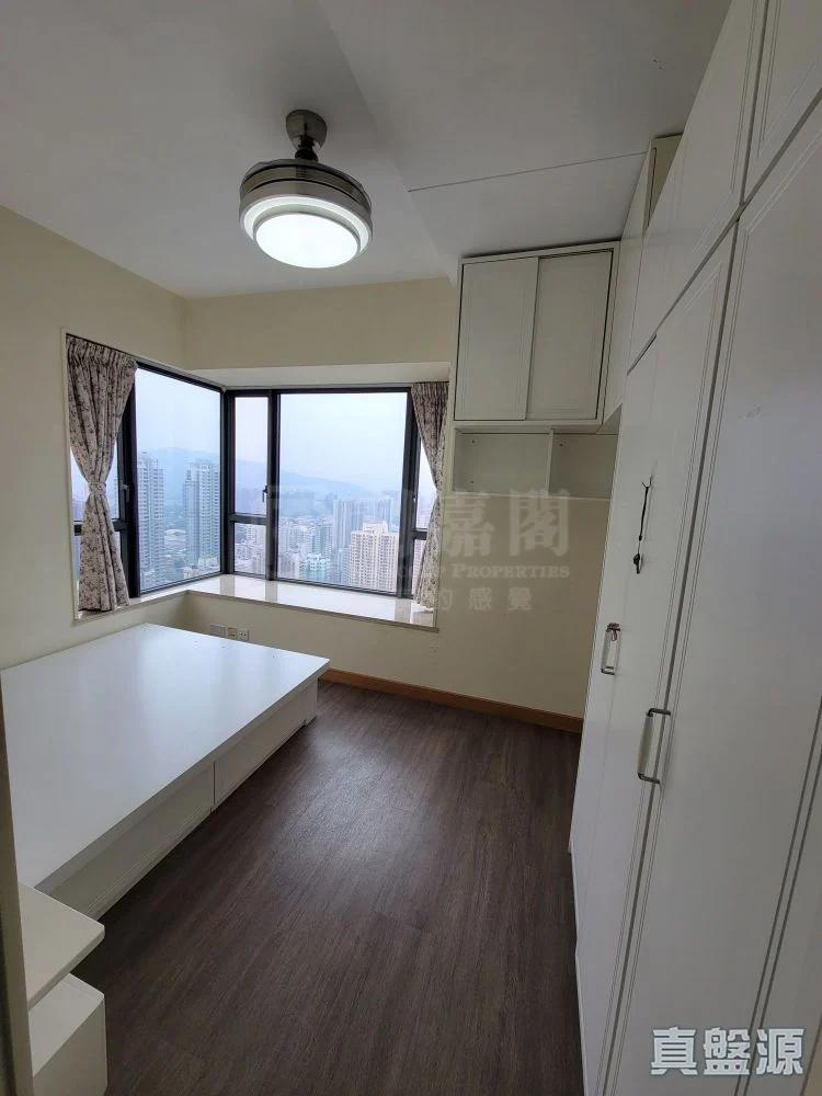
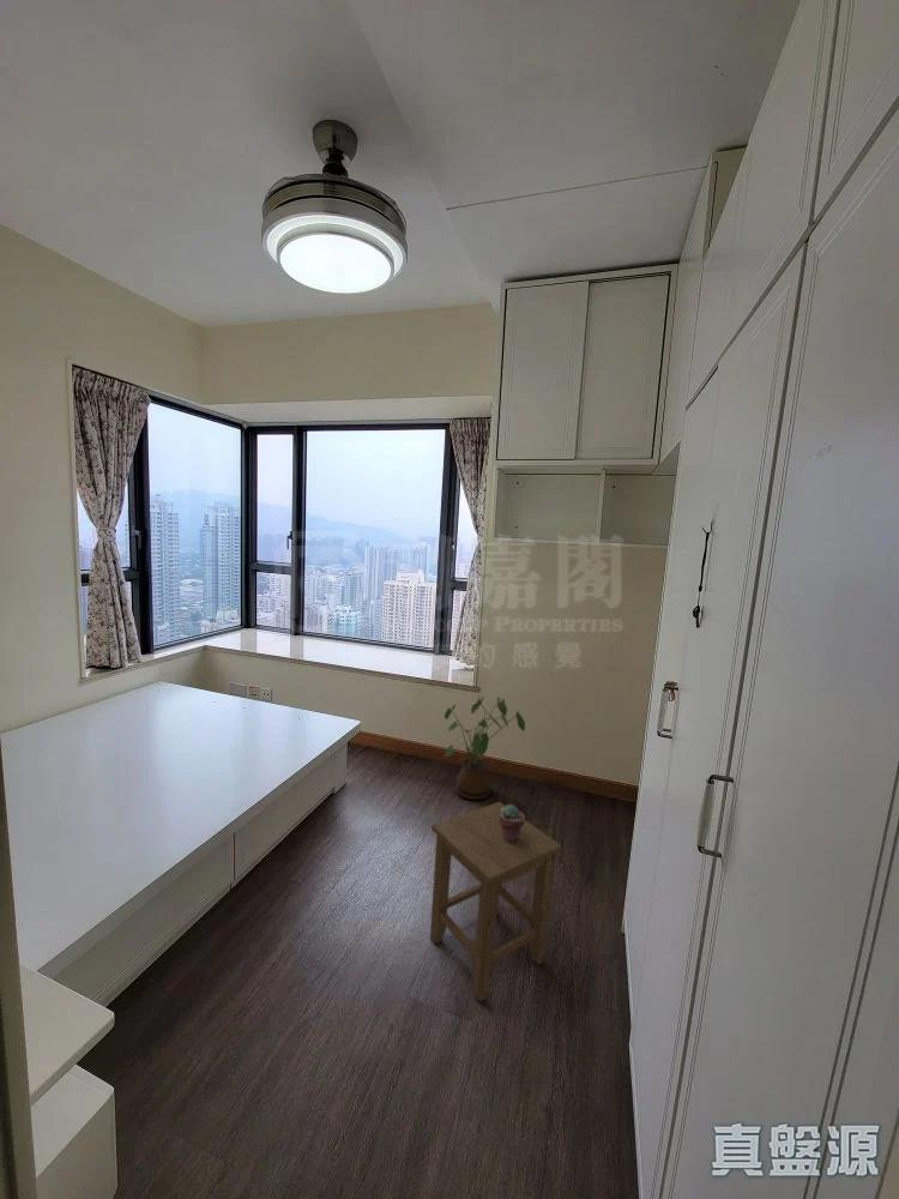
+ potted succulent (511, 820)
+ stool (490, 892)
+ house plant (479, 749)
